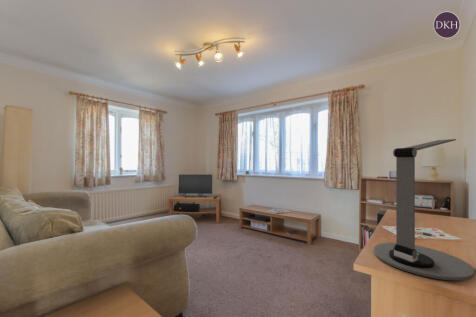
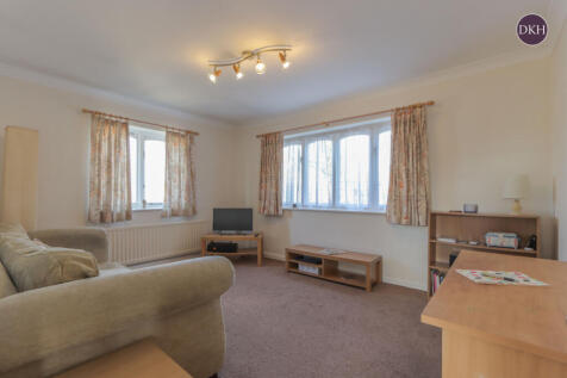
- desk lamp (414, 197)
